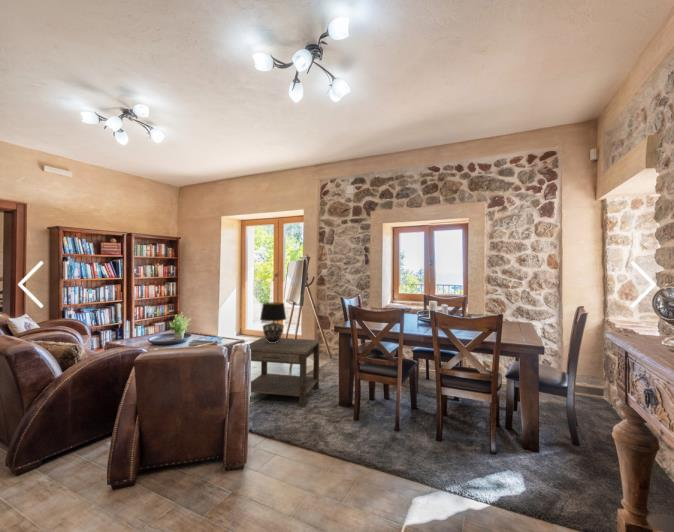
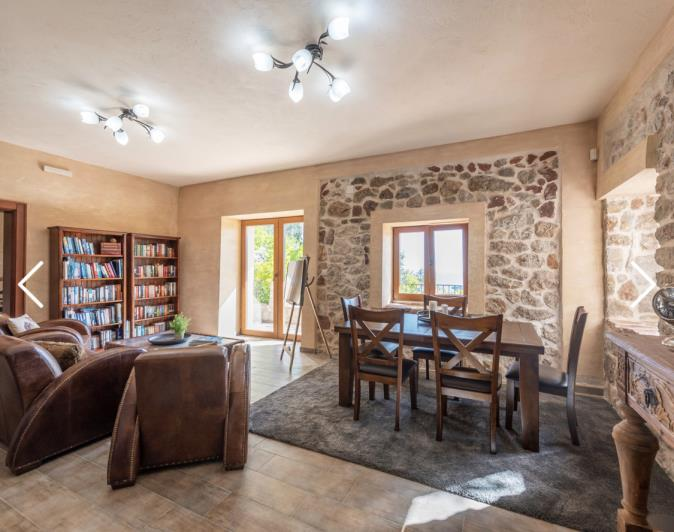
- table lamp (273, 322)
- side table (279, 374)
